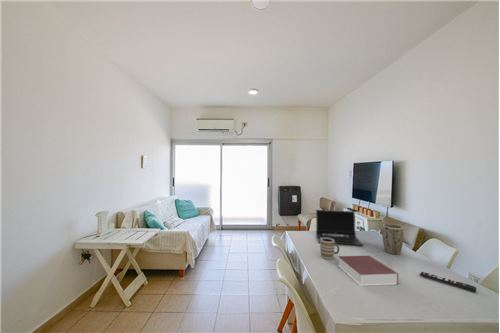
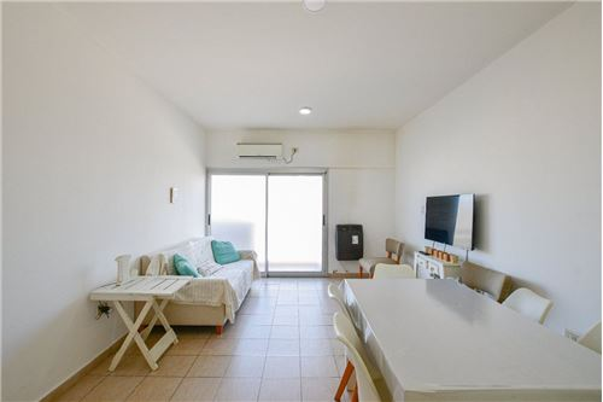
- book (365, 269)
- laptop computer (337, 226)
- plant pot (392, 238)
- mug (329, 248)
- remote control (446, 281)
